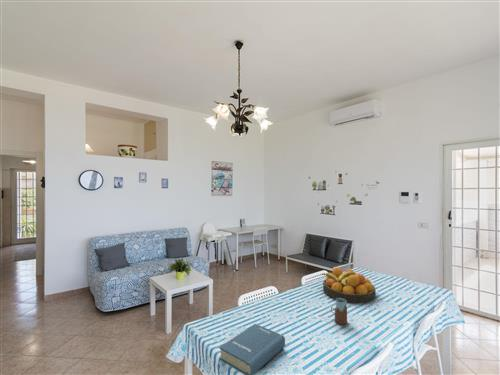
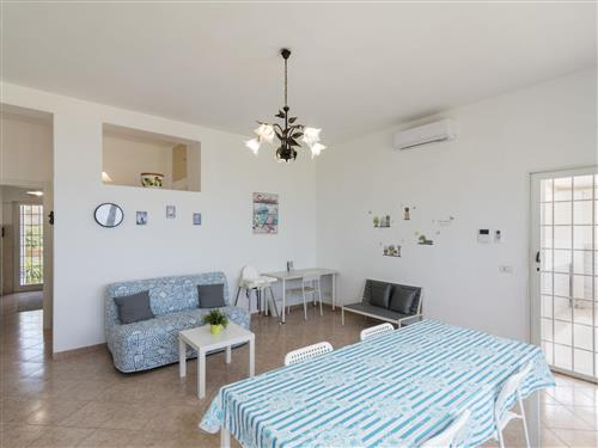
- drinking glass (338, 309)
- hardback book (253, 347)
- fruit bowl (348, 281)
